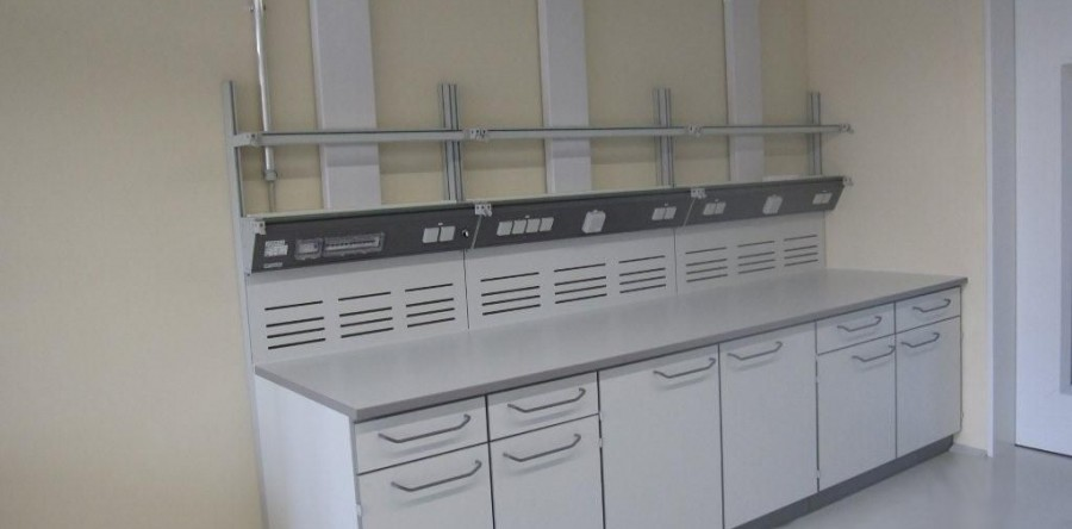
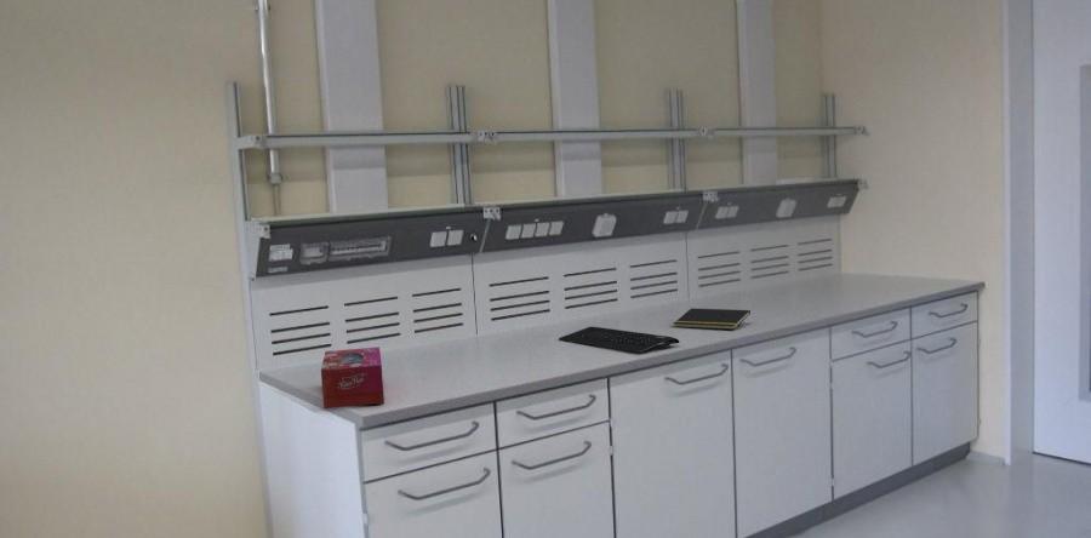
+ notepad (712, 317)
+ keyboard (616, 337)
+ tissue box (353, 376)
